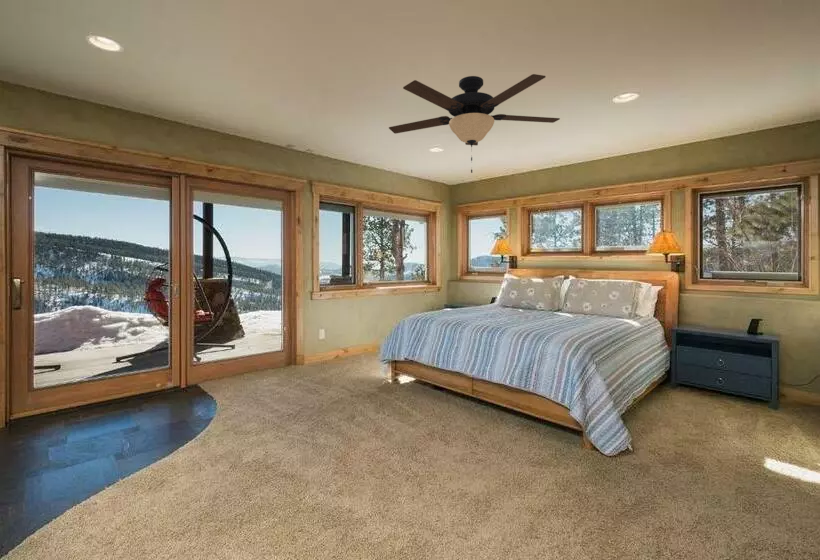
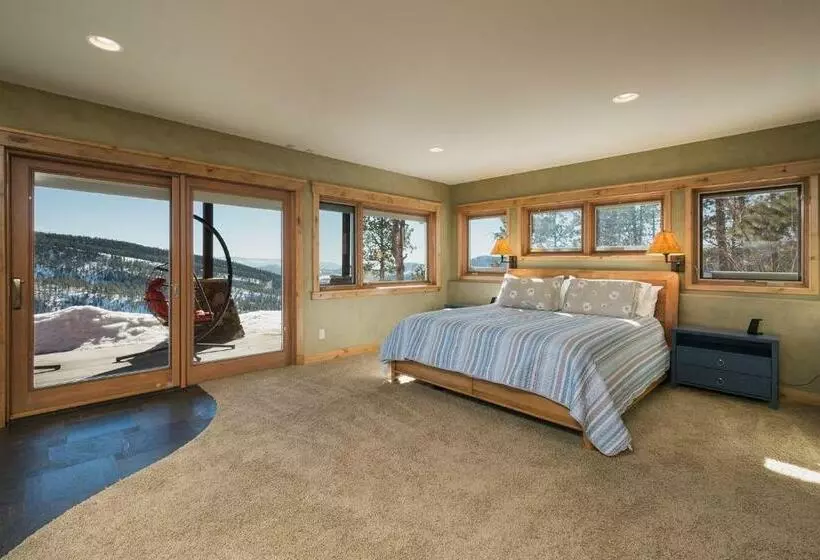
- ceiling fan (471, 129)
